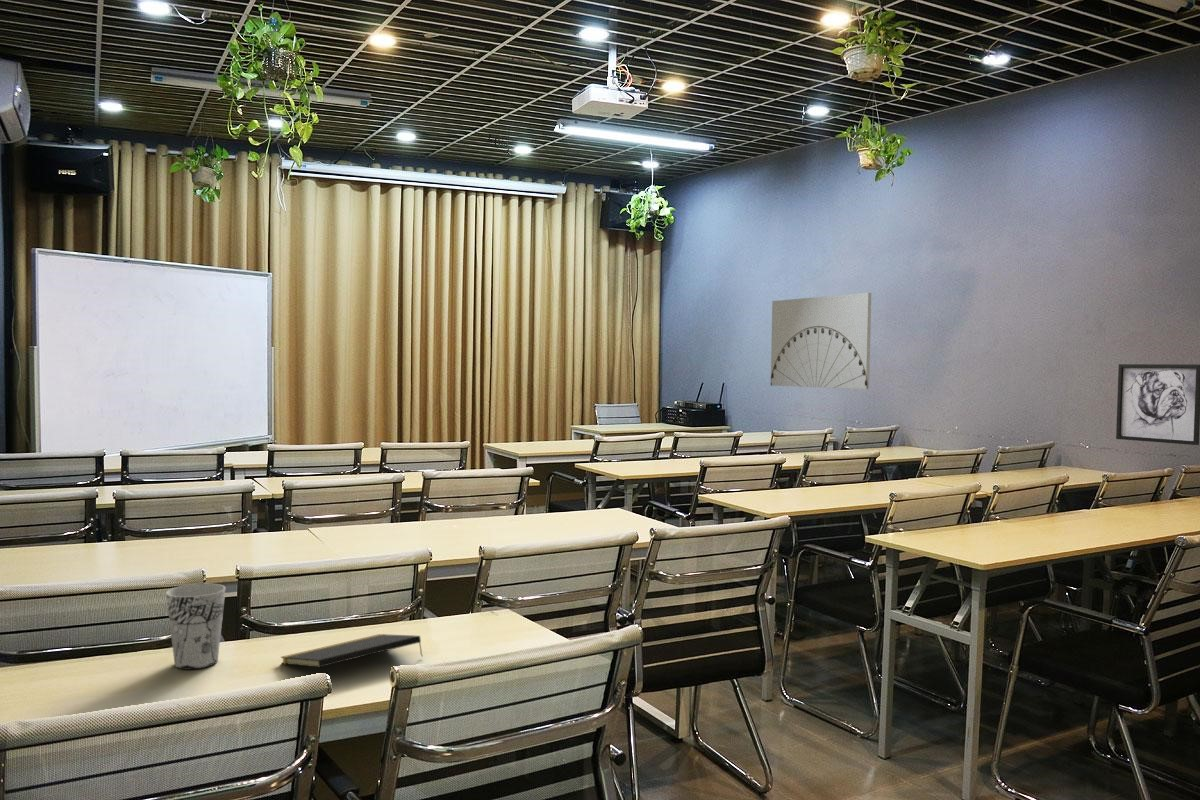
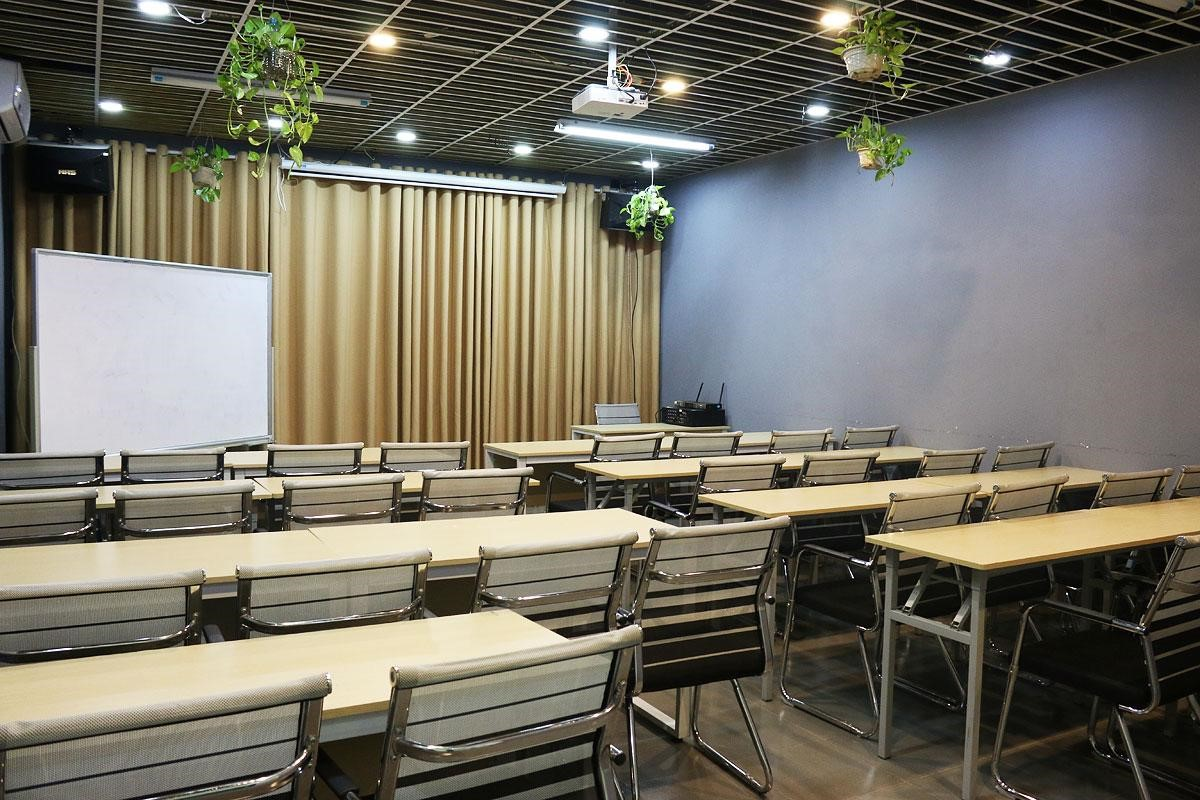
- notepad (351, 649)
- cup (196, 626)
- wall art (1157, 403)
- wall art (817, 342)
